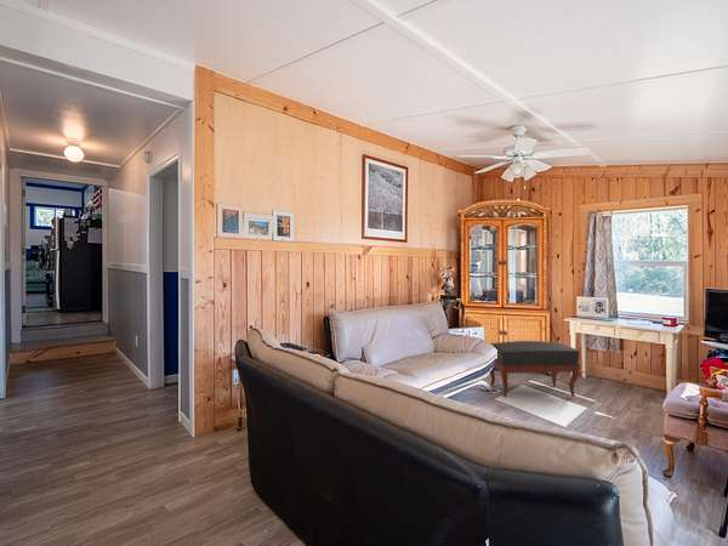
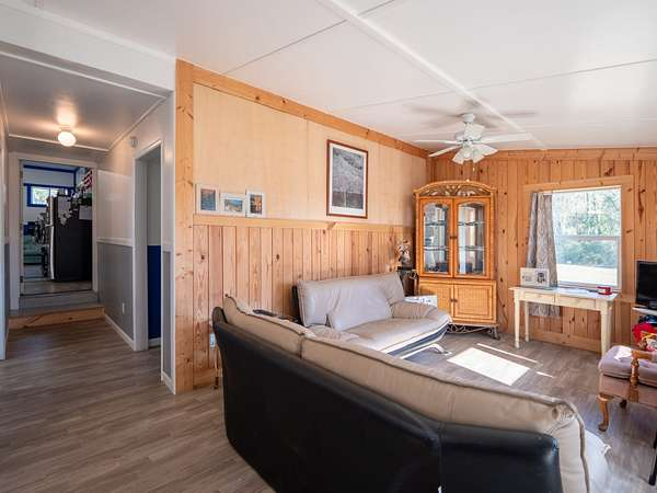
- ottoman (530, 366)
